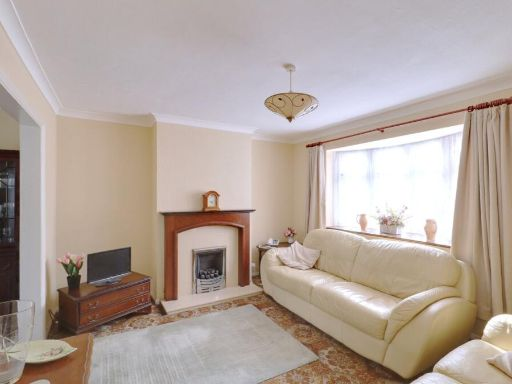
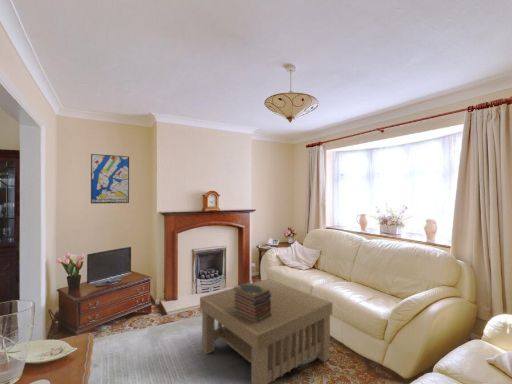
+ coffee table (264, 327)
+ wall art (110, 179)
+ book stack (251, 301)
